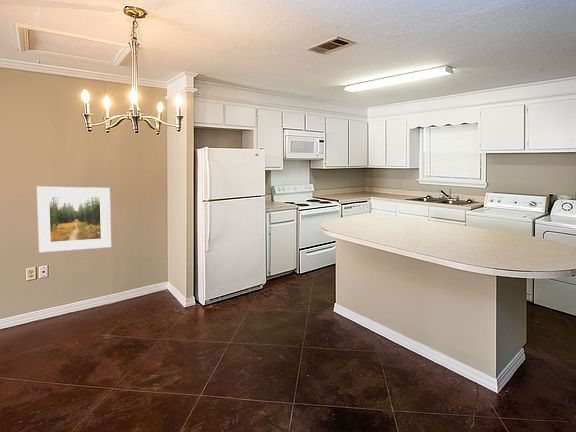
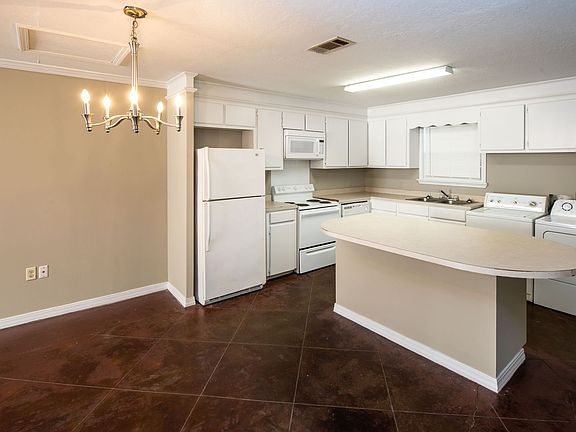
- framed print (76, 218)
